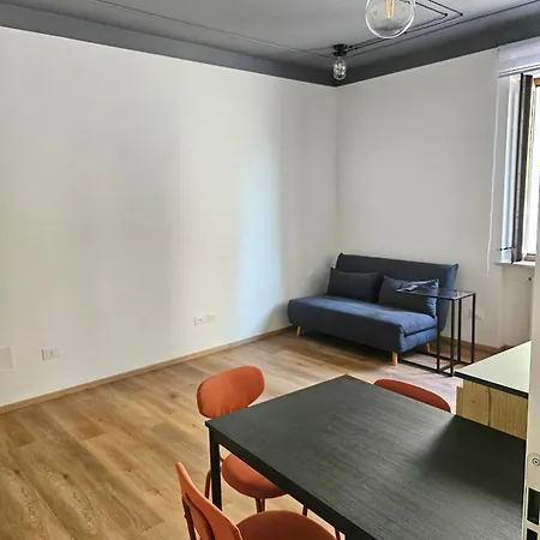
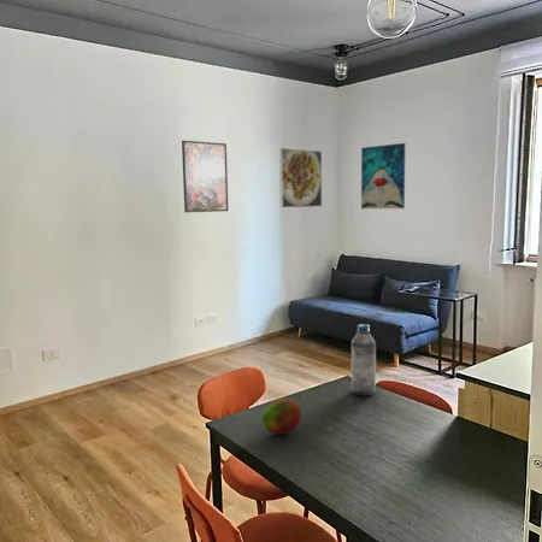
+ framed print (206, 177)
+ fruit (282, 416)
+ water bottle (363, 358)
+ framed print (301, 178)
+ wall art (382, 177)
